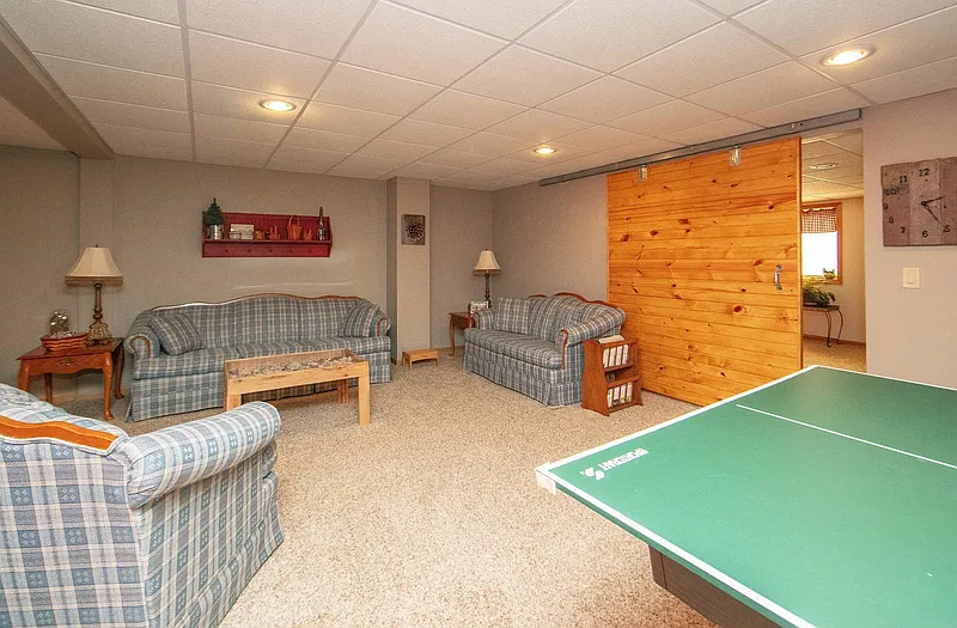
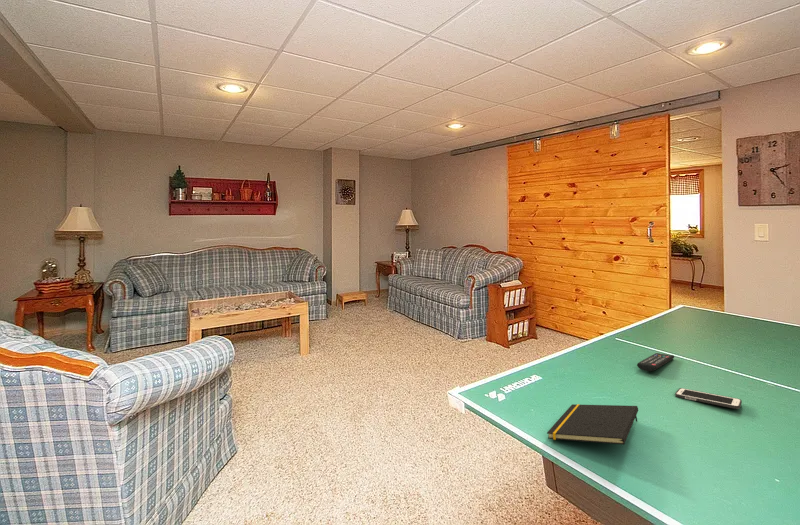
+ cell phone (707, 398)
+ notepad (594, 421)
+ remote control (656, 361)
